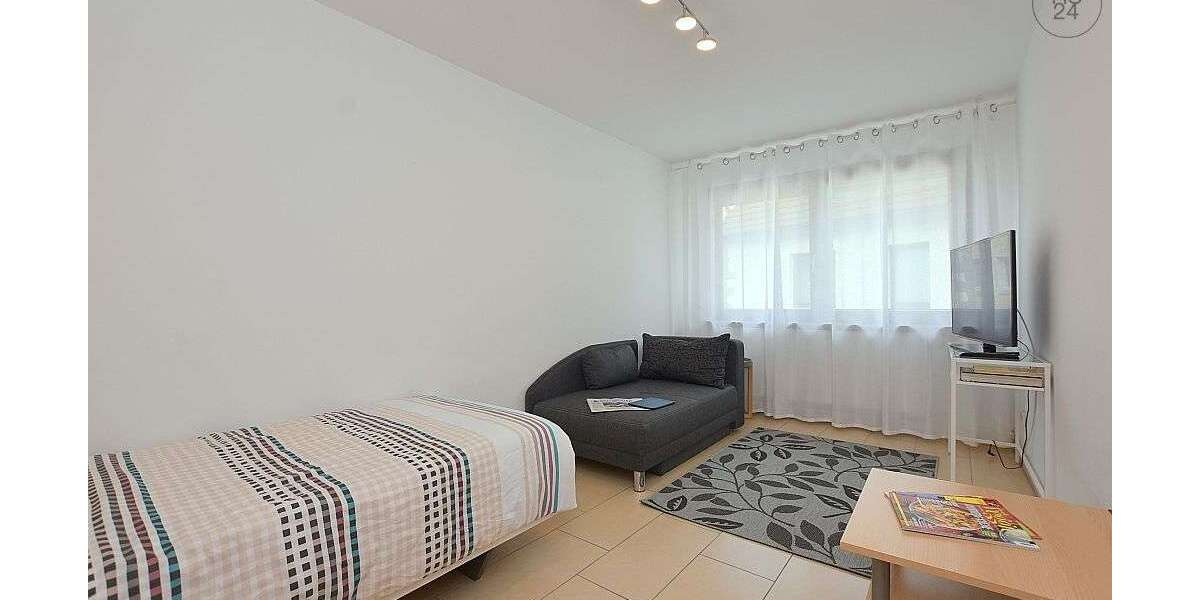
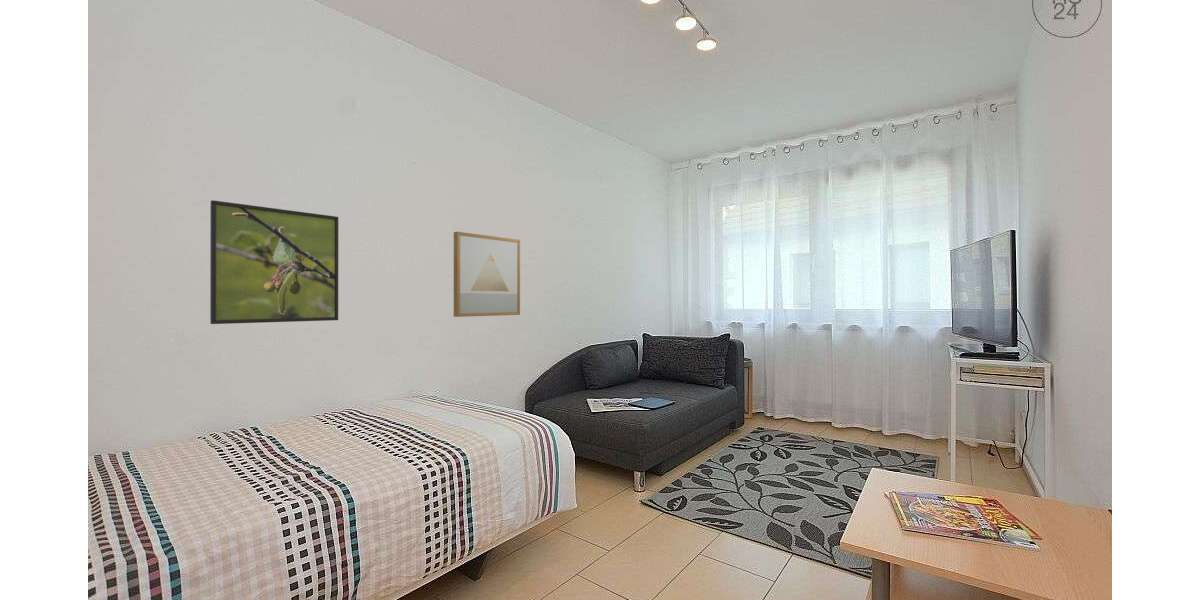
+ wall art (488, 275)
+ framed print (280, 265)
